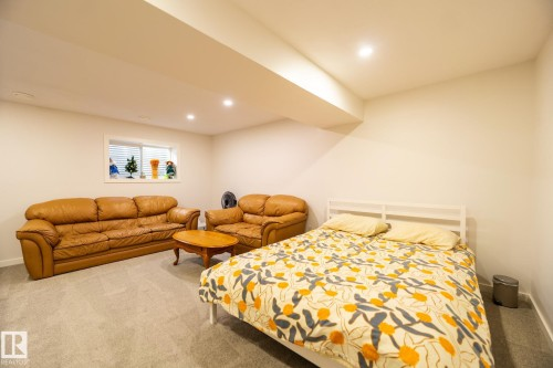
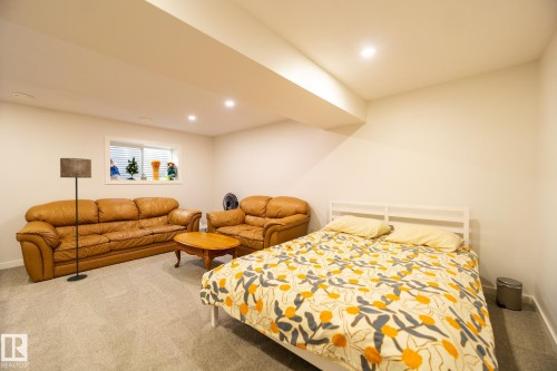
+ floor lamp (76, 218)
